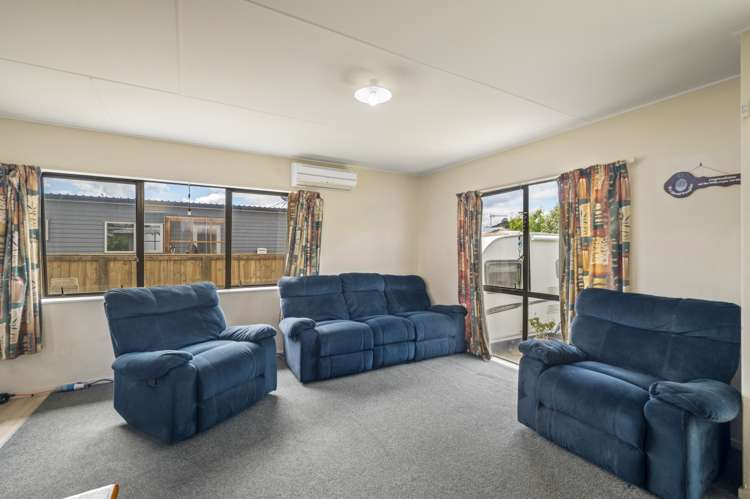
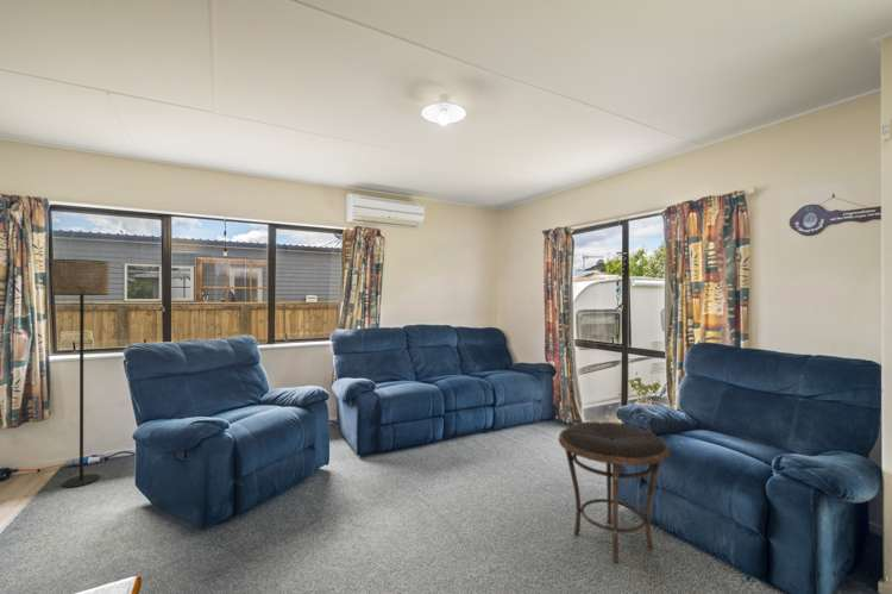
+ side table (610, 486)
+ floor lamp (81, 370)
